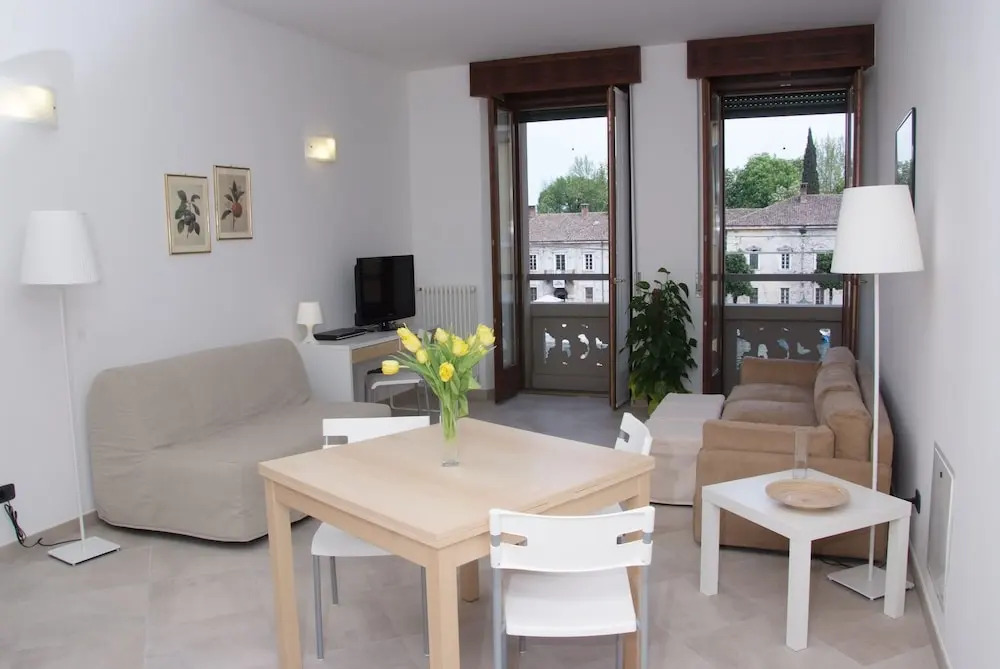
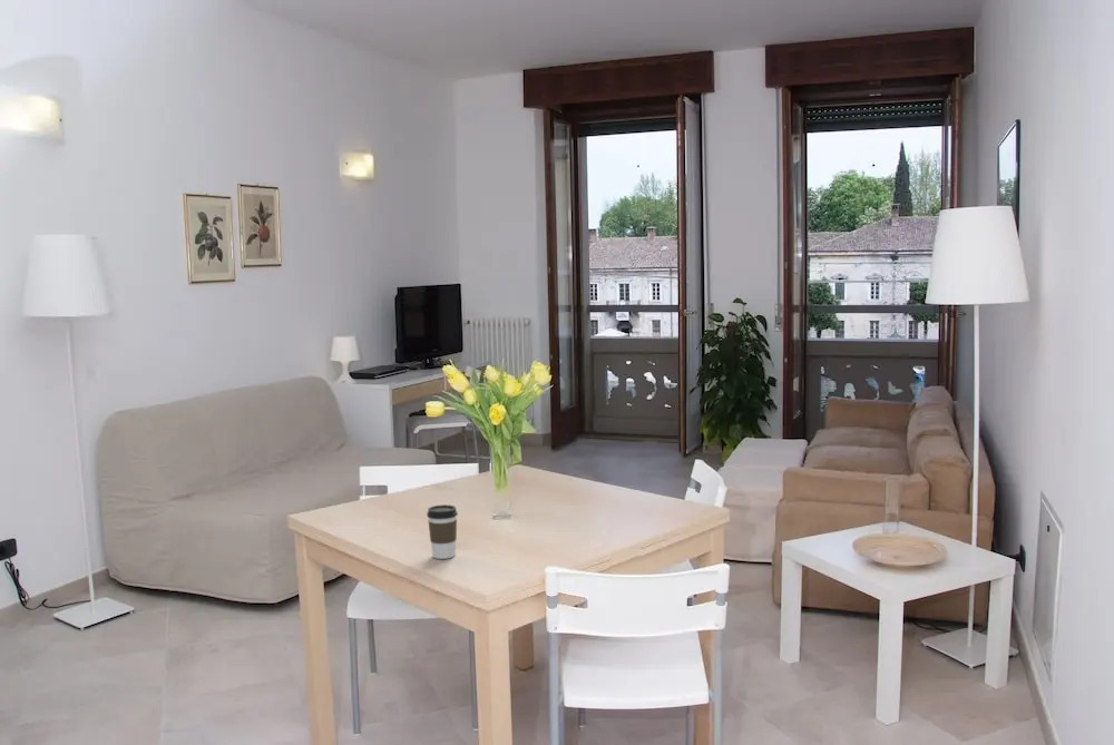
+ coffee cup (442, 531)
